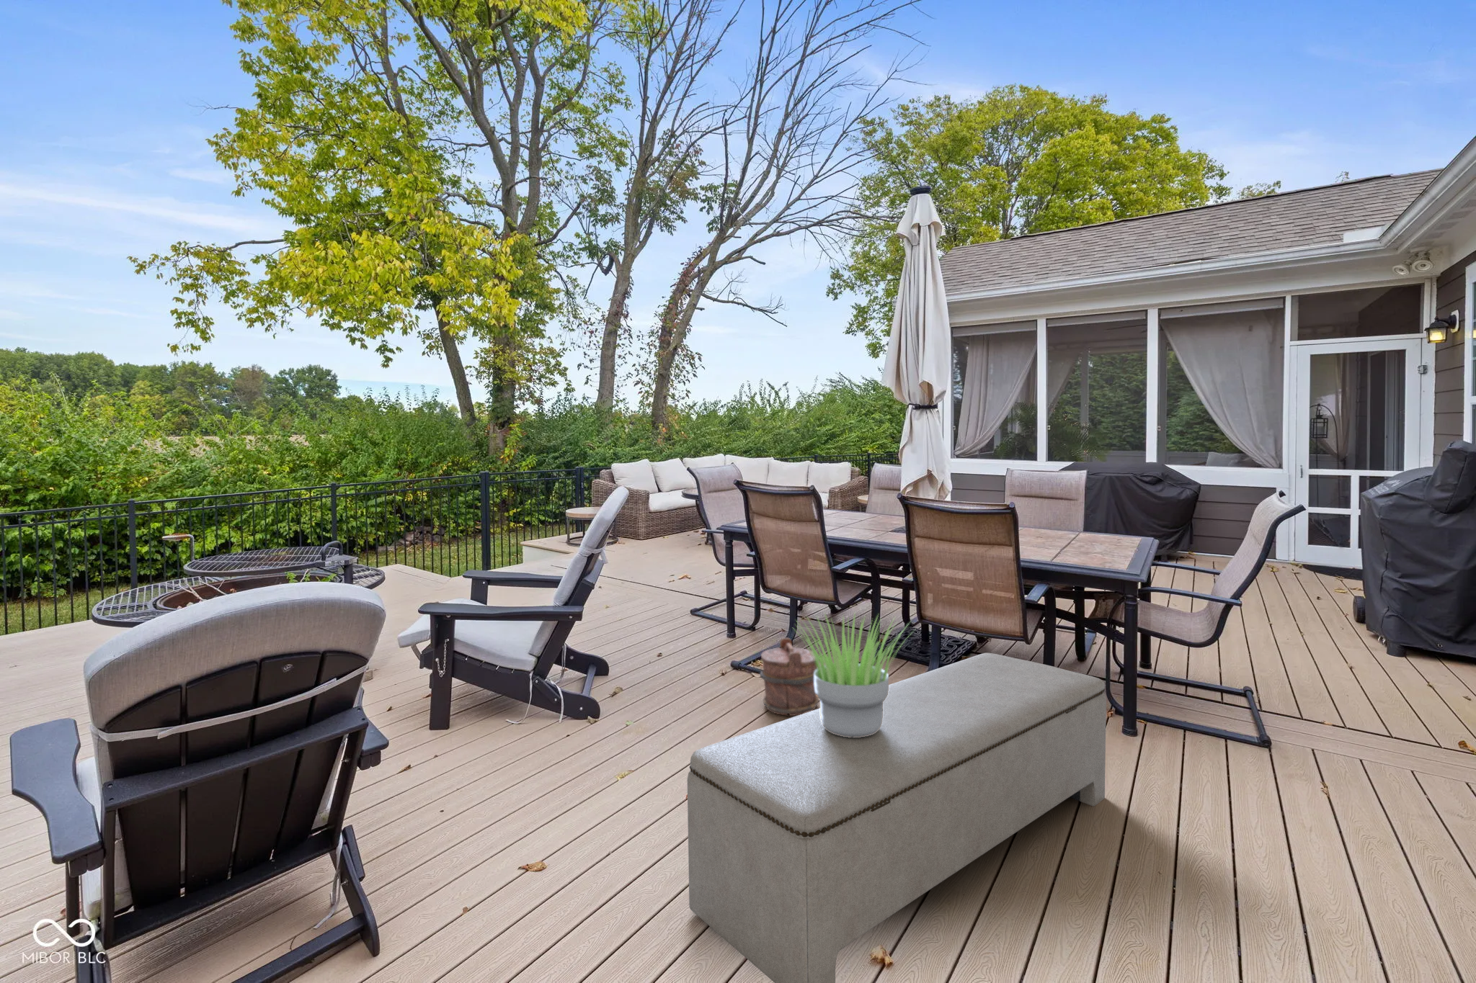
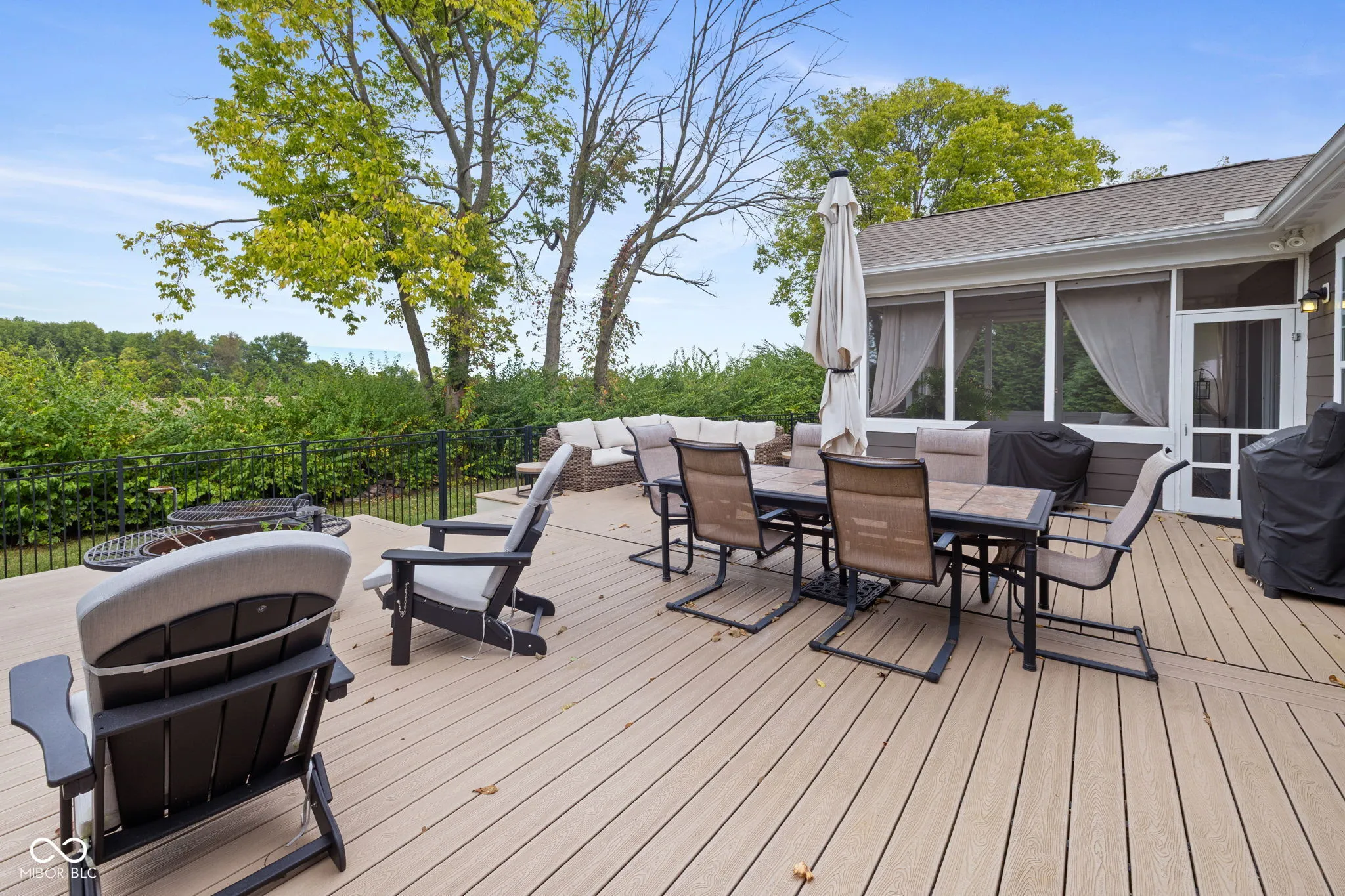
- bench (924, 777)
- bucket (790, 675)
- potted plant (853, 676)
